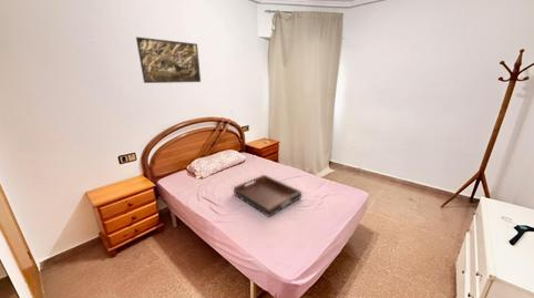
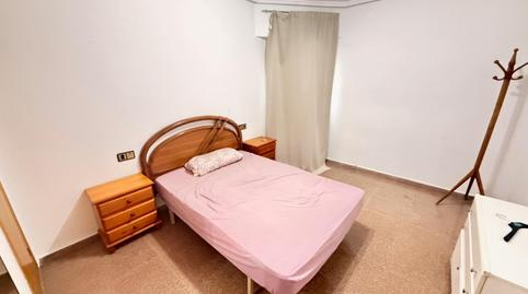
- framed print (172, 62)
- serving tray (266, 192)
